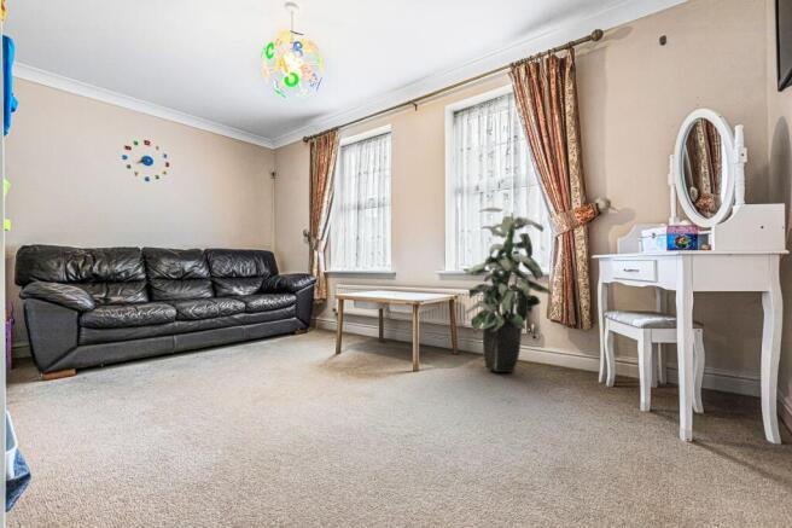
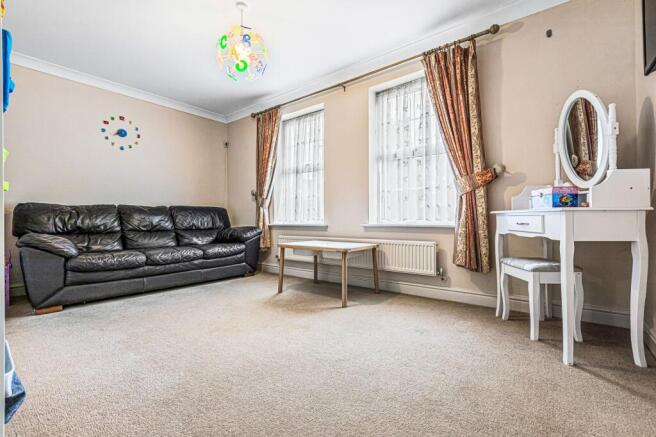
- indoor plant (501, 288)
